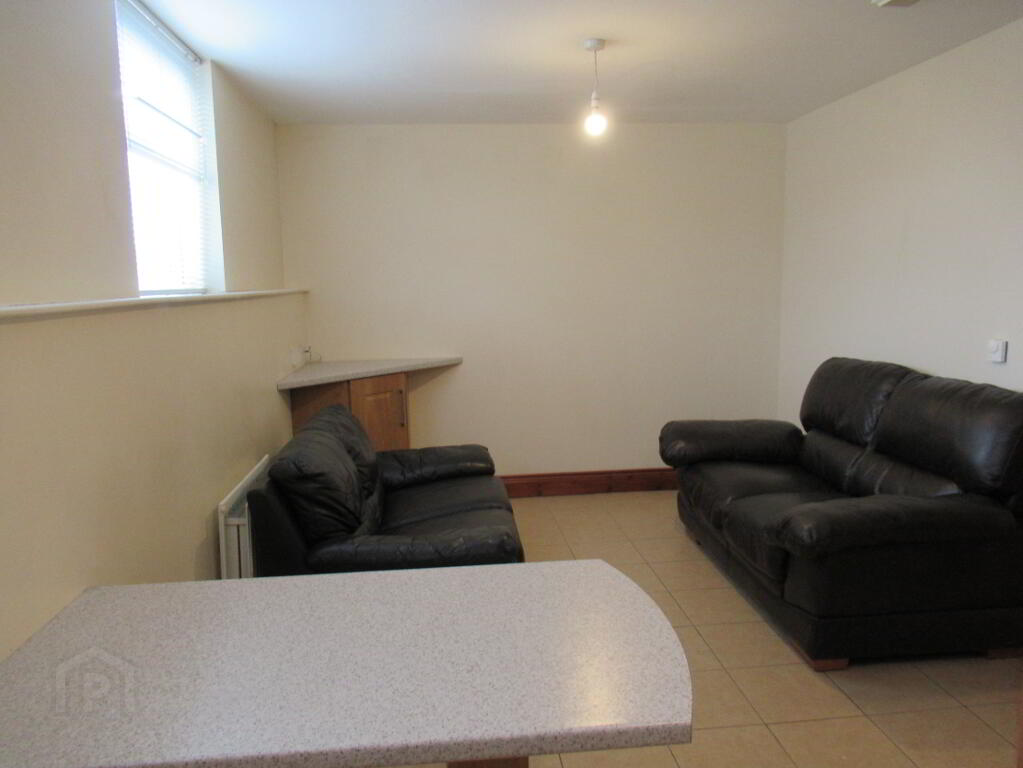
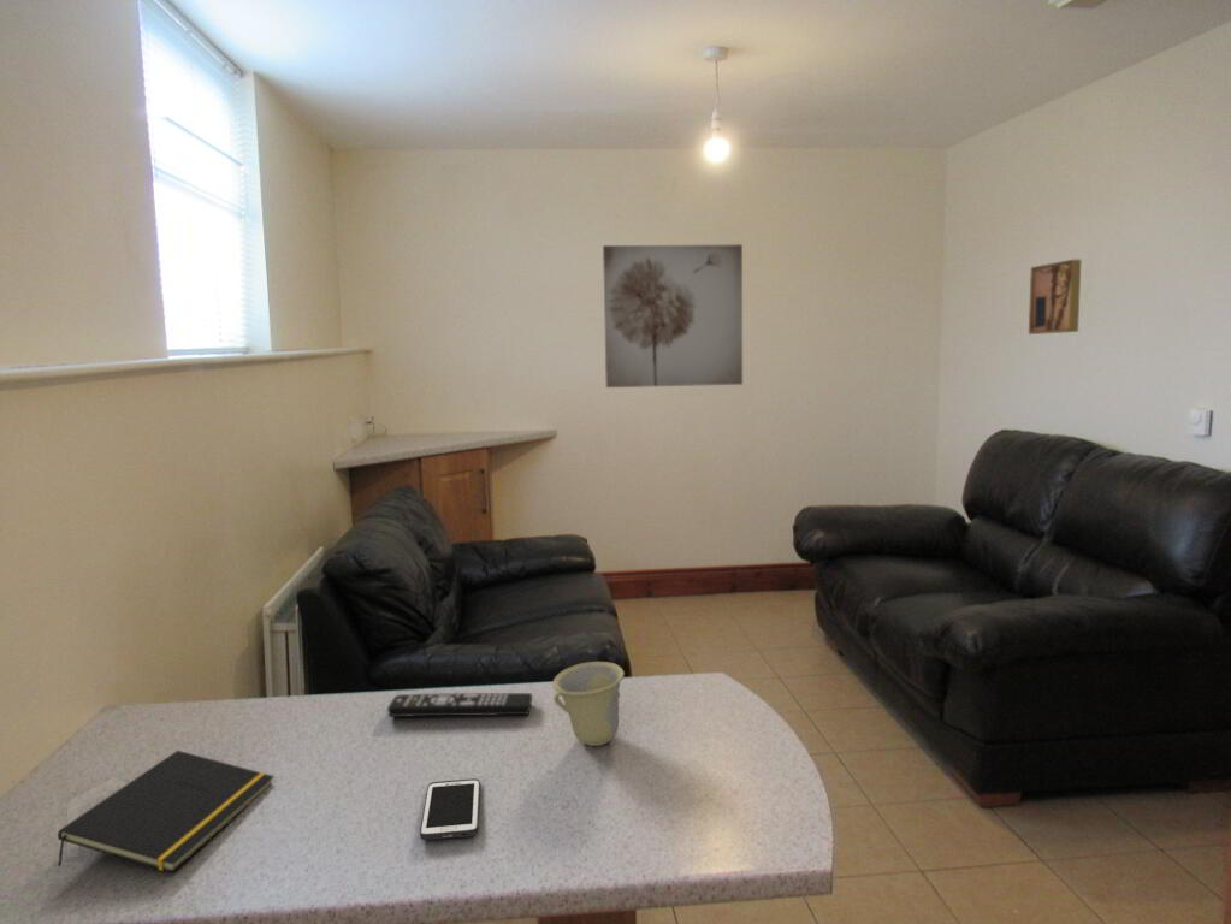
+ notepad (174, 805)
+ cell phone (451, 807)
+ wall art (674, 316)
+ cup (588, 706)
+ wall art (1053, 298)
+ remote control (461, 705)
